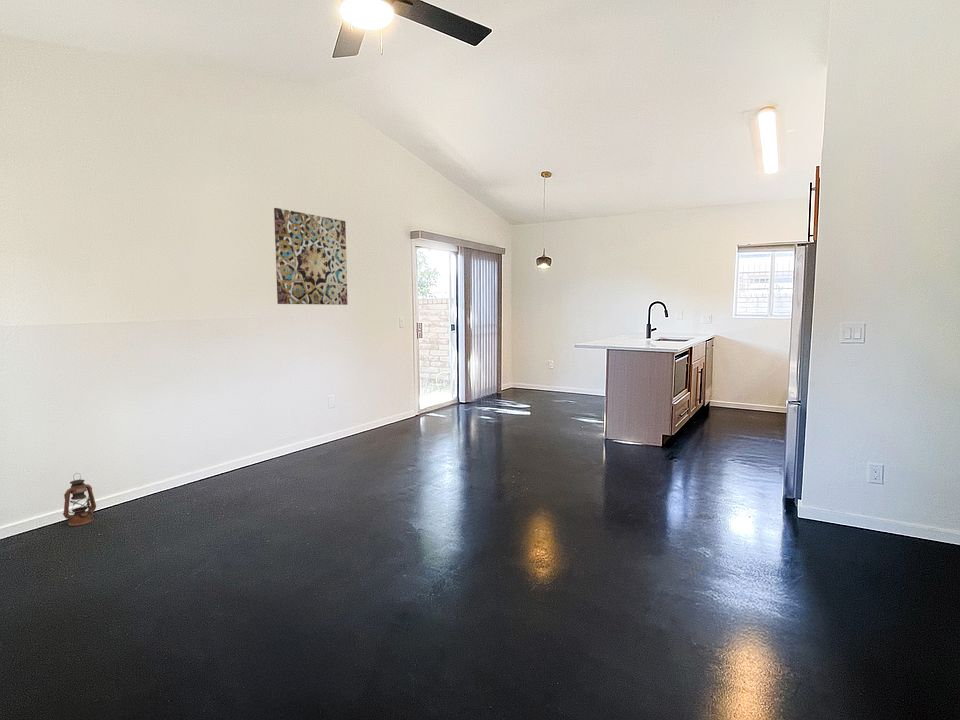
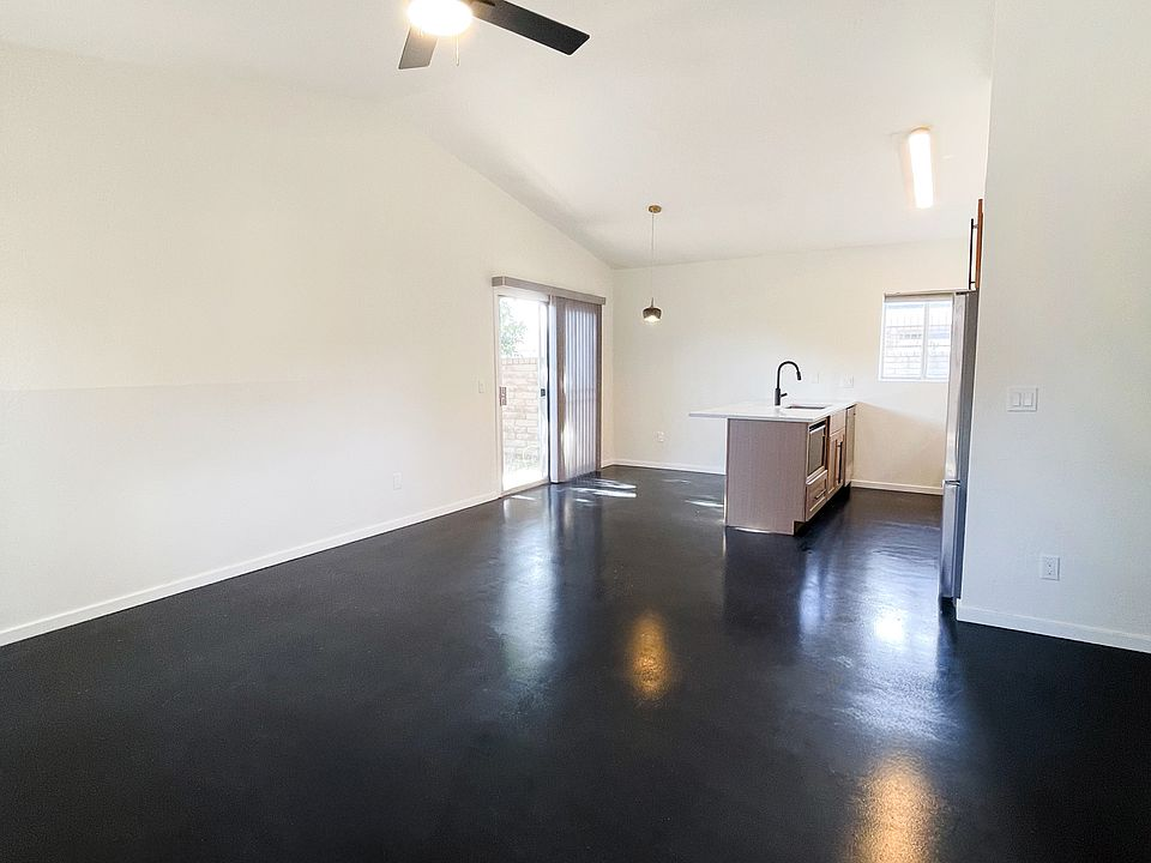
- lantern (79, 497)
- wall art (313, 260)
